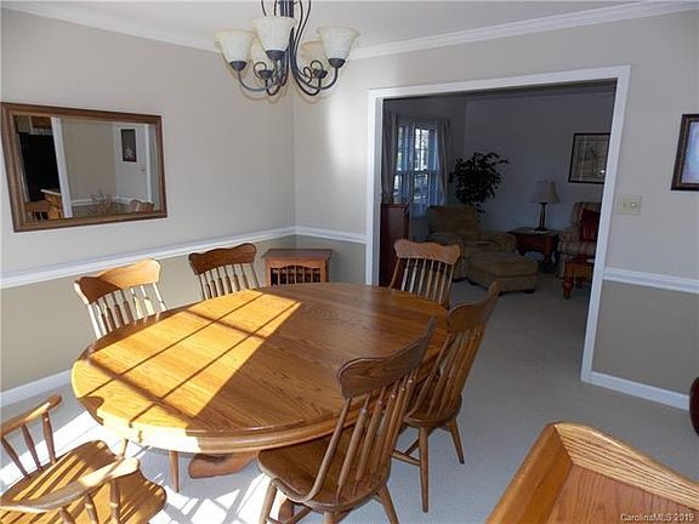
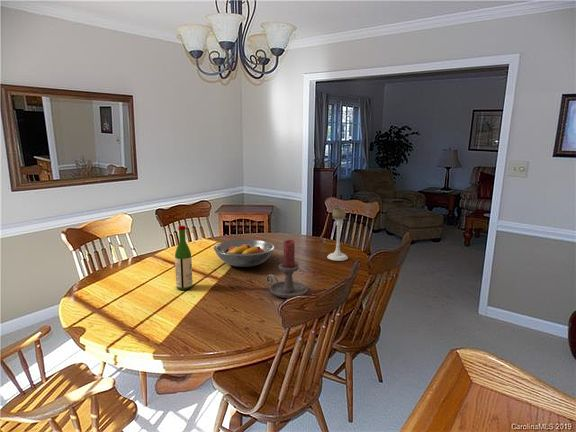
+ fruit bowl (244, 252)
+ candle holder (284, 265)
+ wine bottle (183, 257)
+ candle holder (338, 233)
